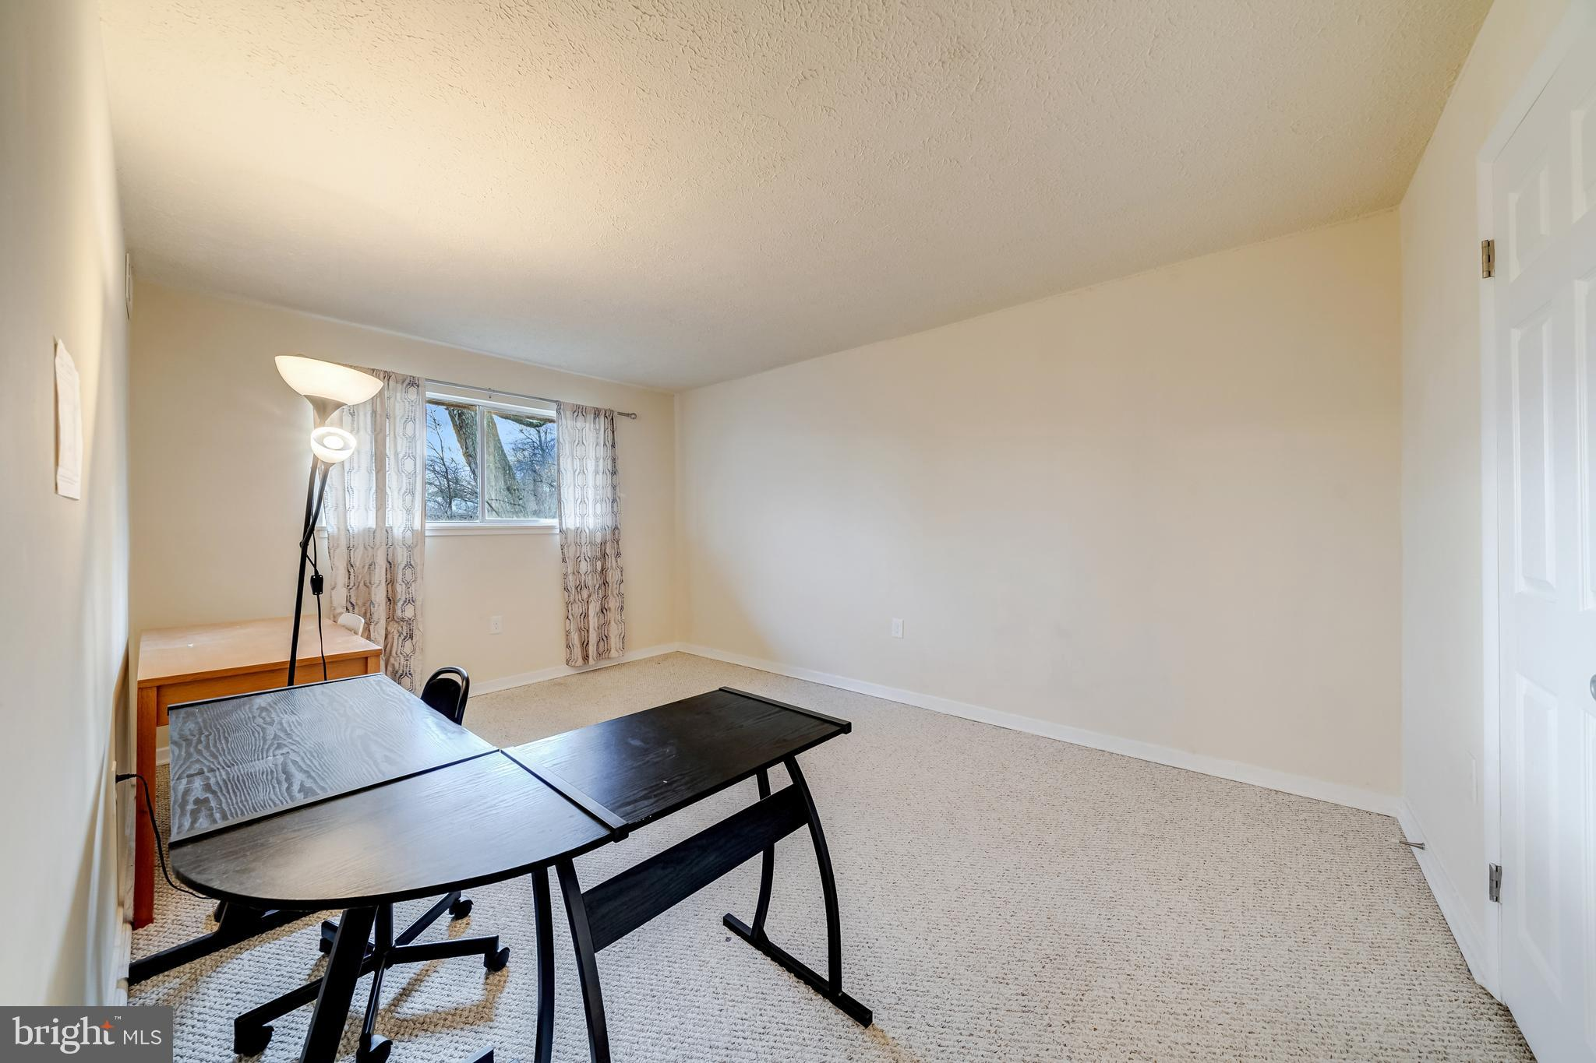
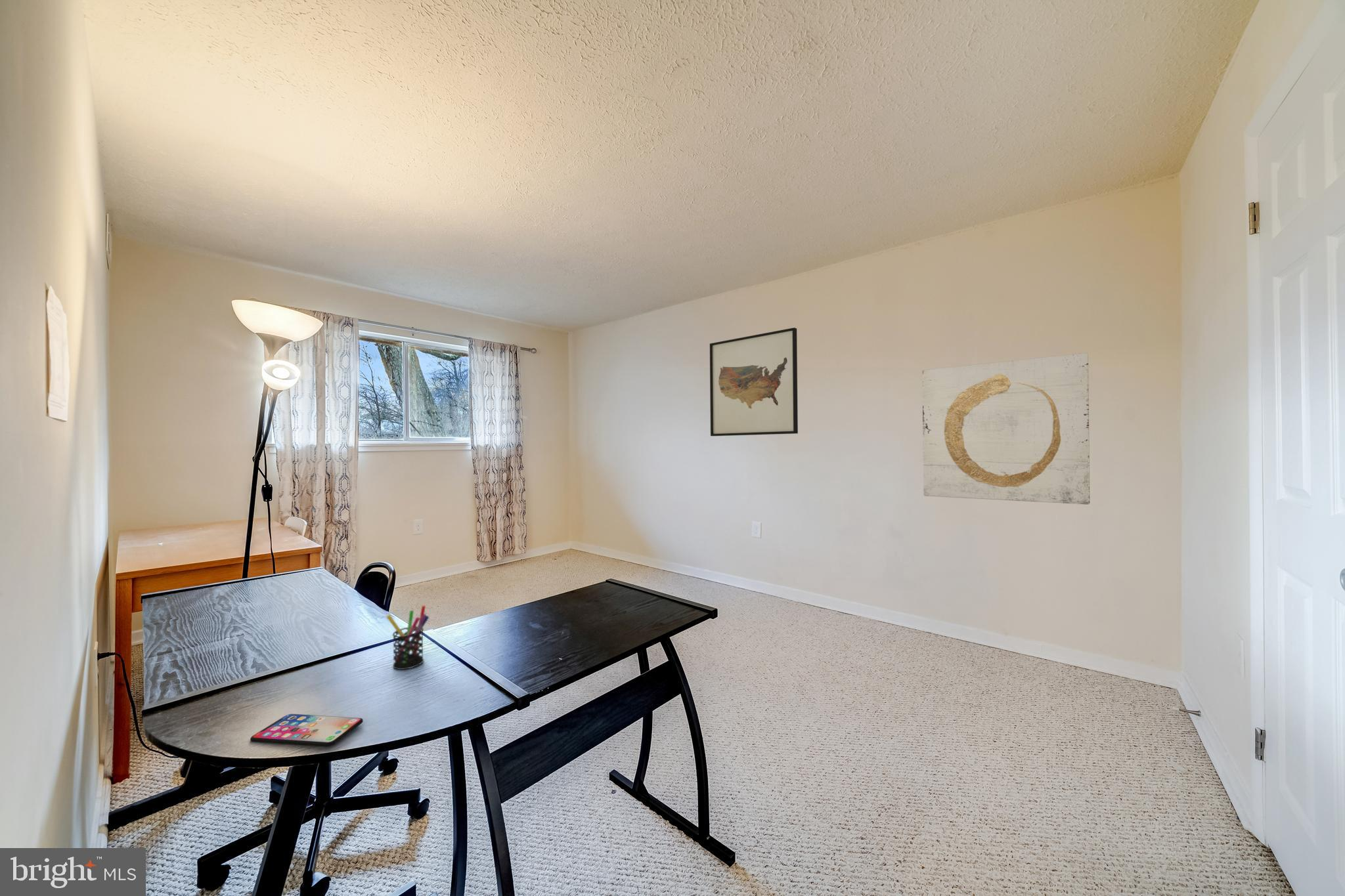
+ wall art (998, 431)
+ wall art (751, 385)
+ smartphone (308, 729)
+ pen holder (410, 634)
